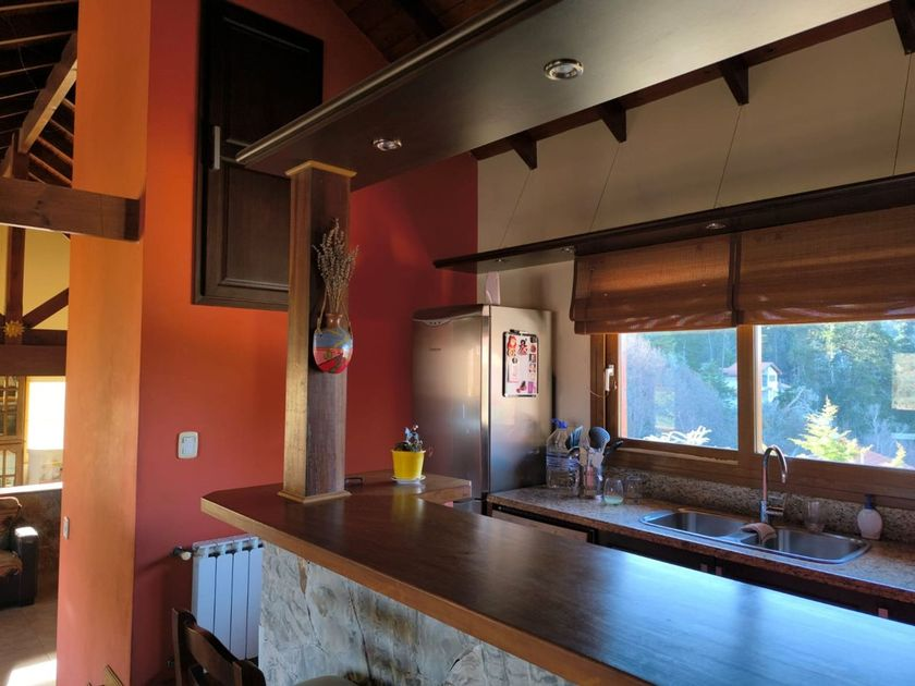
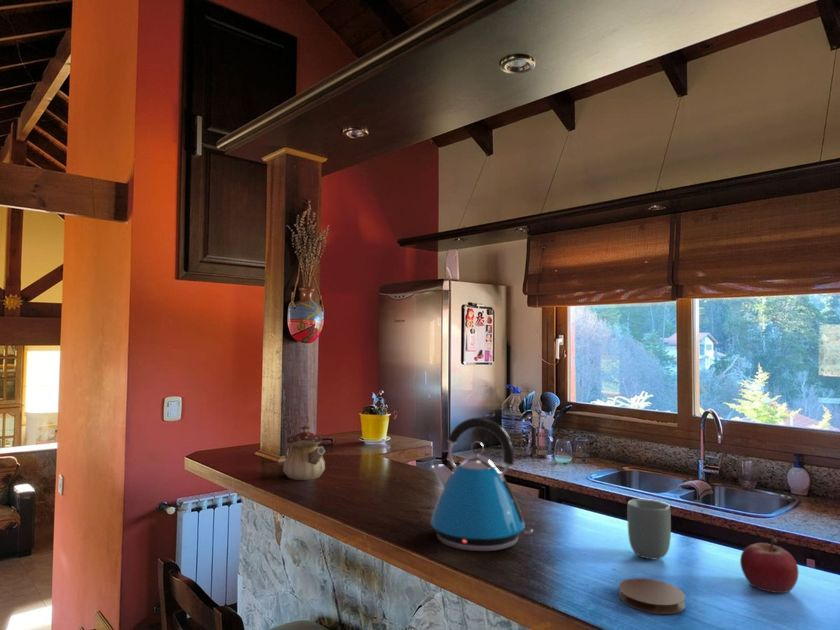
+ kettle (480, 477)
+ fruit (768, 562)
+ teapot (302, 450)
+ coaster (651, 595)
+ cup (649, 529)
